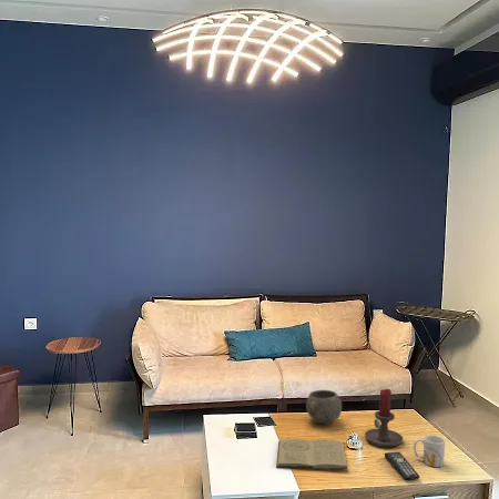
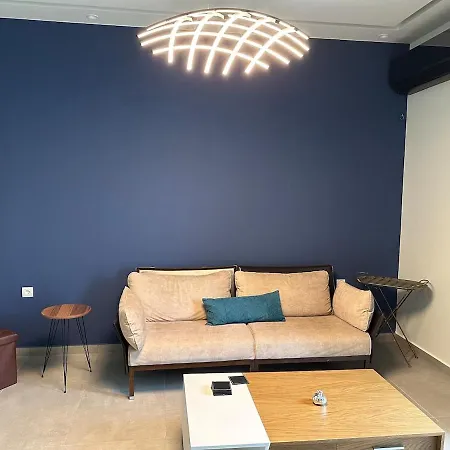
- remote control (400, 465)
- bowl (323, 407)
- book (310, 452)
- candle holder (383, 413)
- mug (429, 450)
